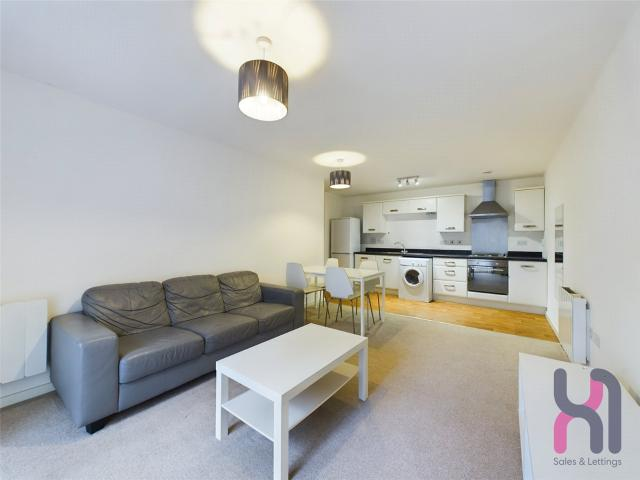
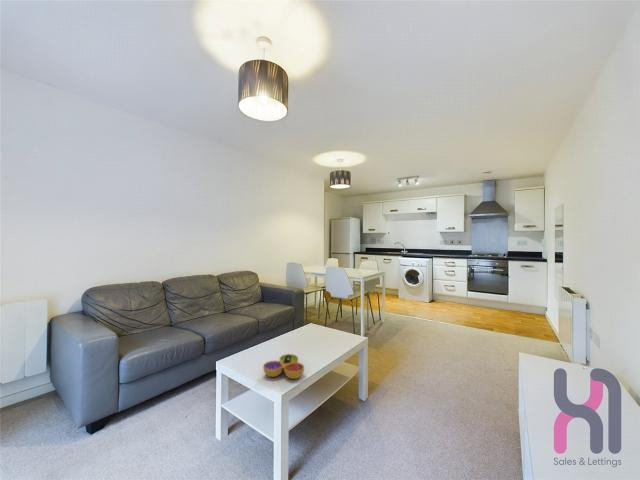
+ decorative bowl (287, 365)
